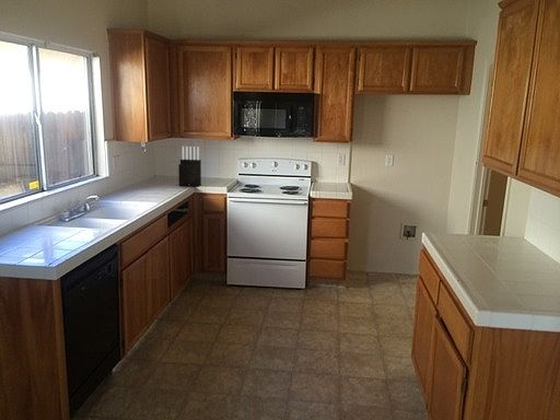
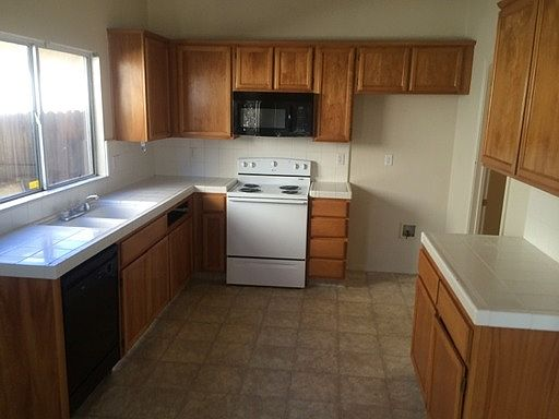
- knife block (189, 166)
